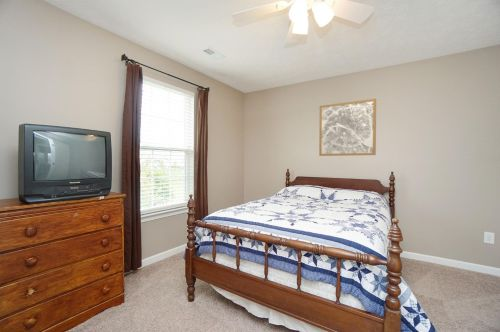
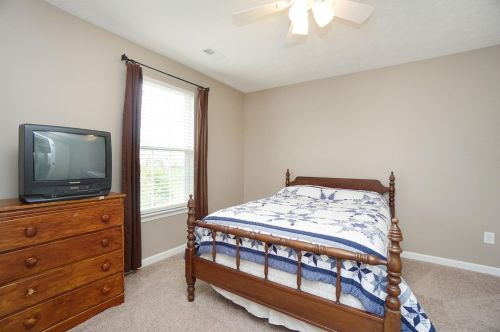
- wall art (346, 129)
